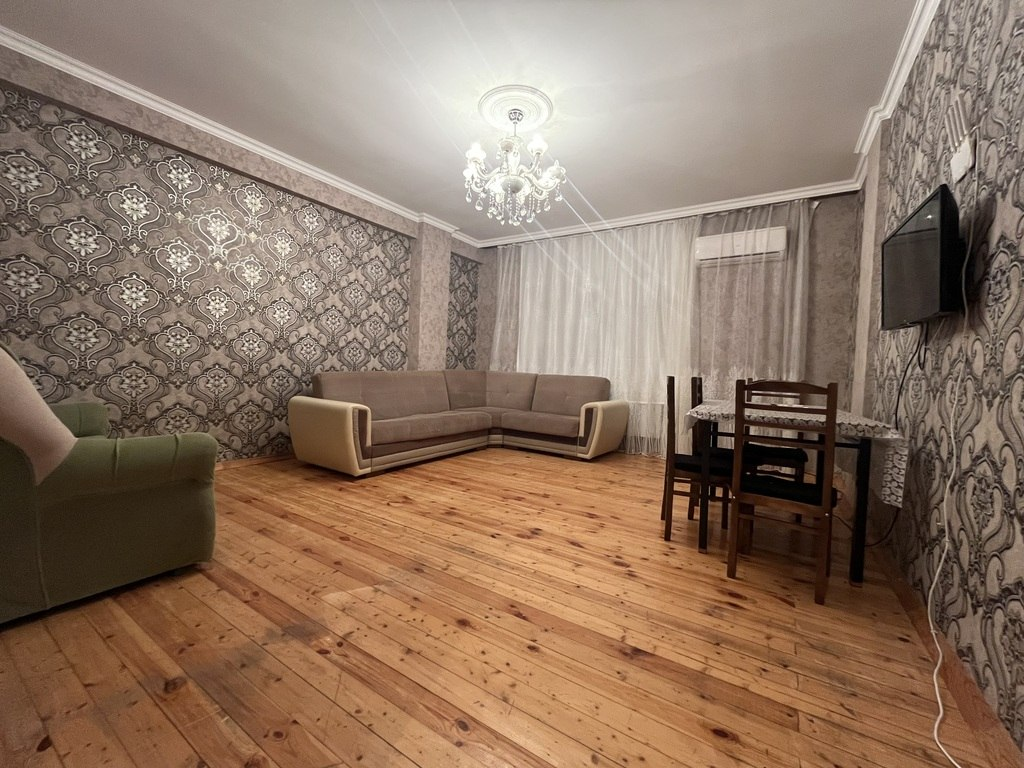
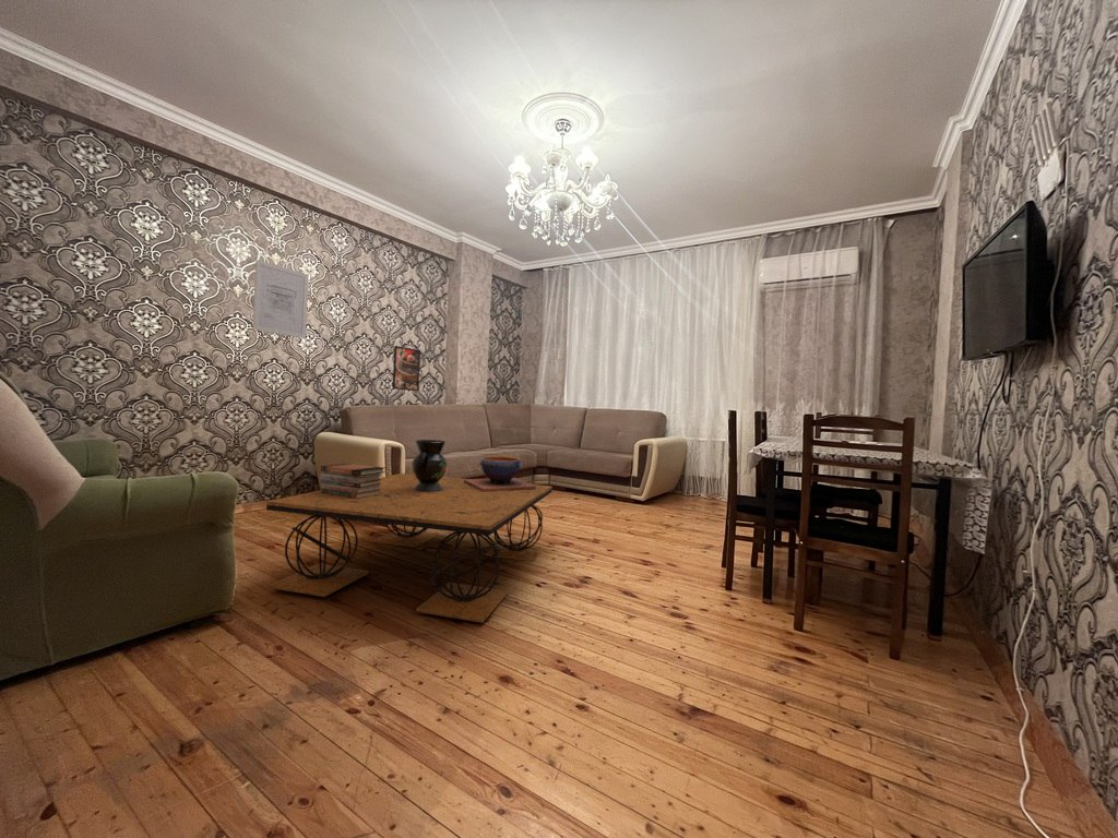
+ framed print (406, 369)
+ decorative bowl (499, 471)
+ coffee table (432, 528)
+ book stack (352, 479)
+ decorative vase (429, 464)
+ wall art (282, 300)
